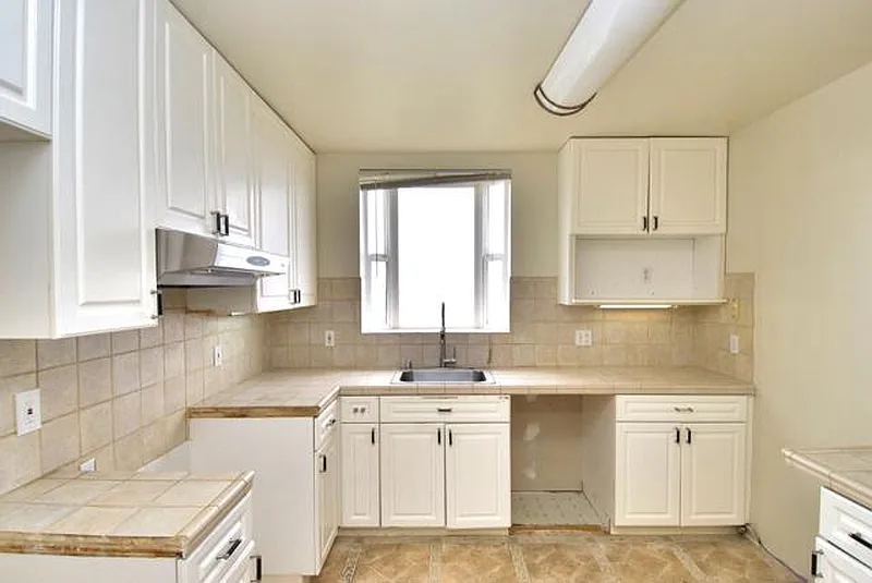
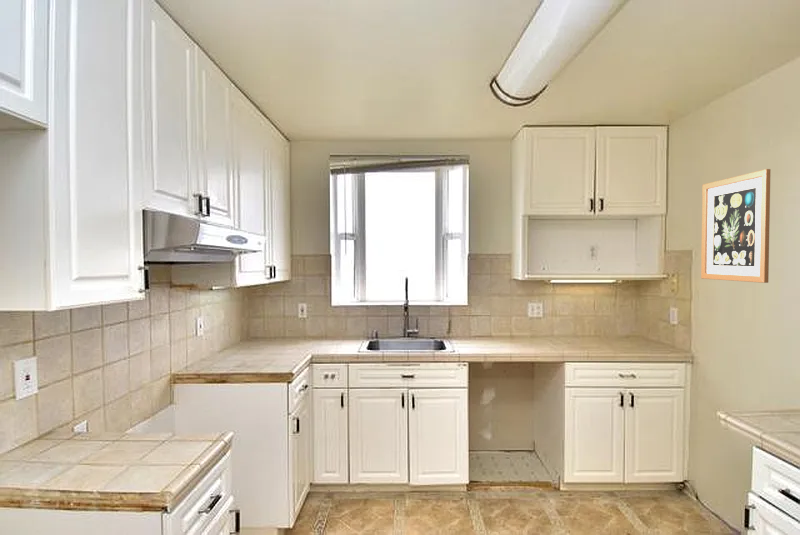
+ wall art (732, 229)
